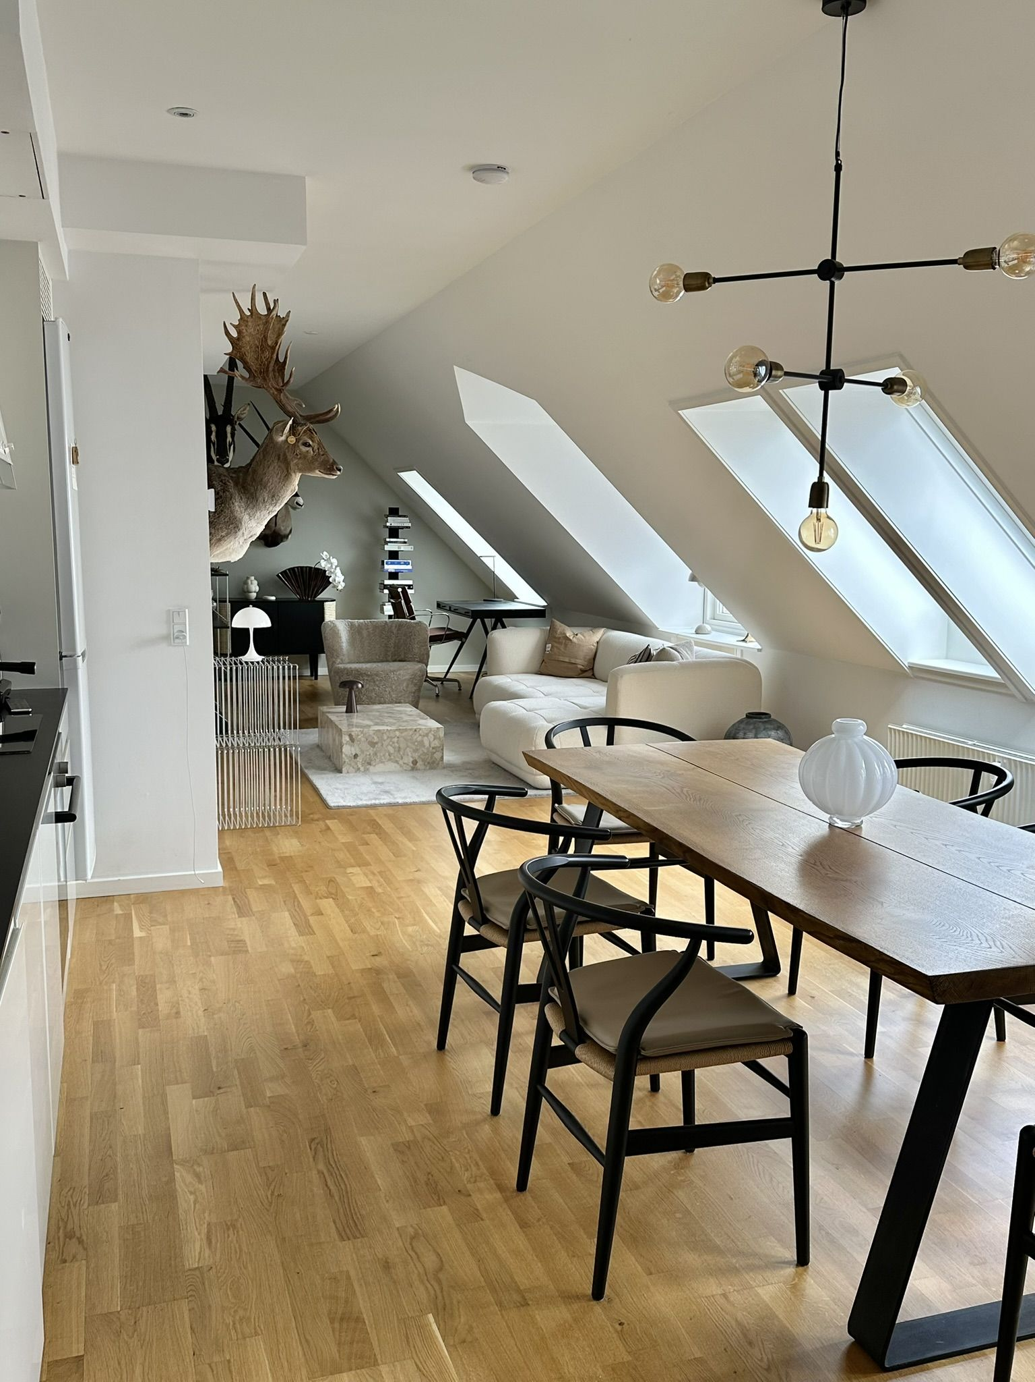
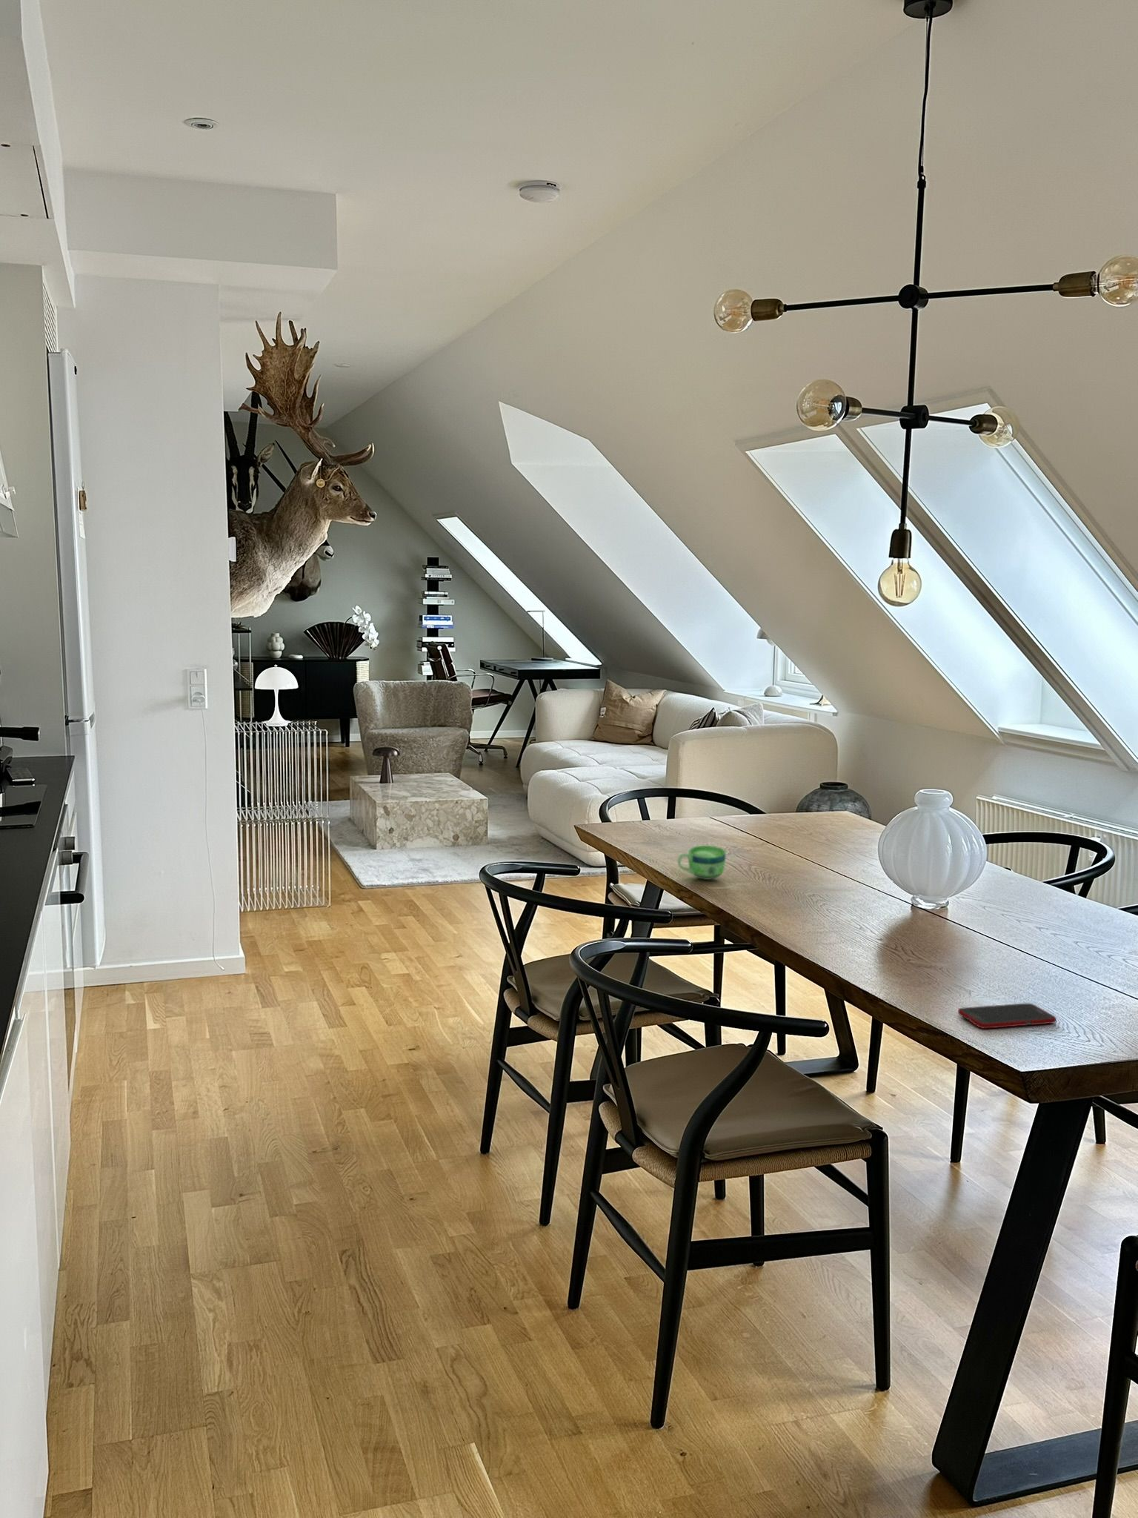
+ cell phone (1007, 1016)
+ cup (702, 863)
